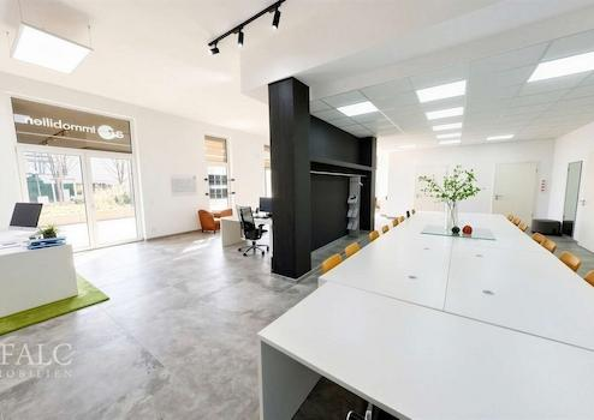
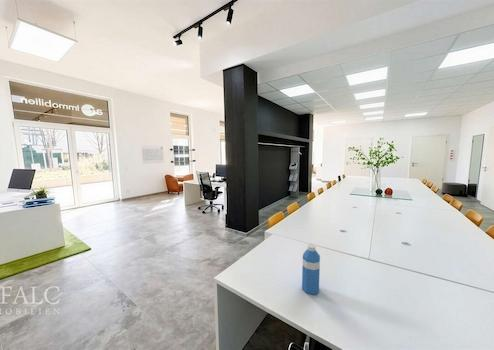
+ water bottle (311, 267)
